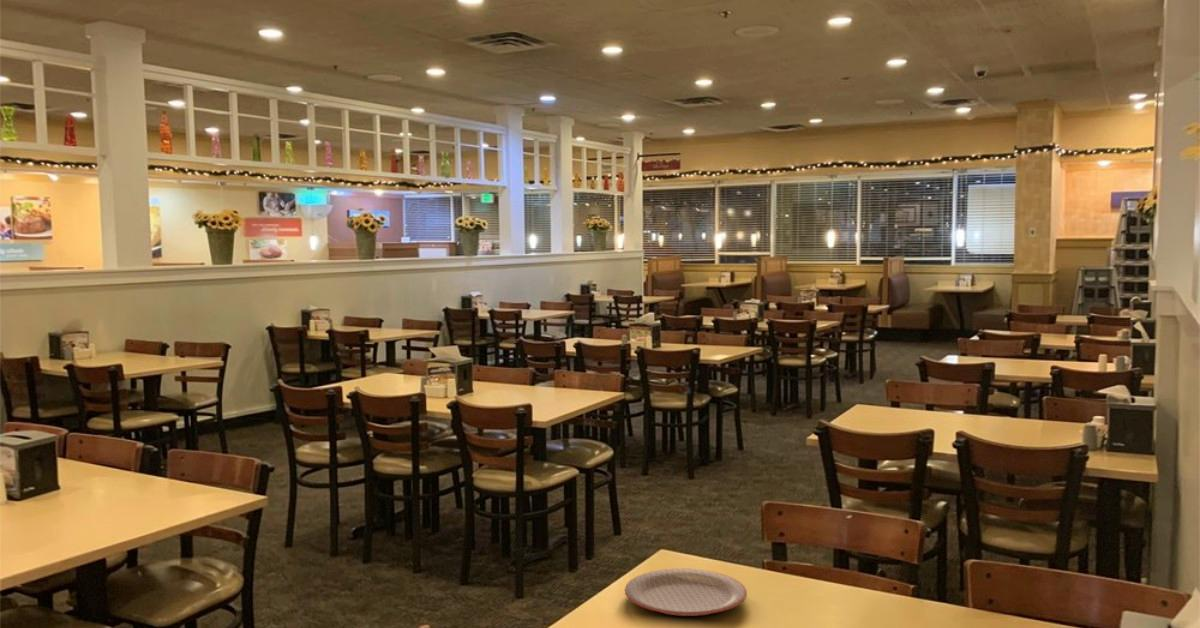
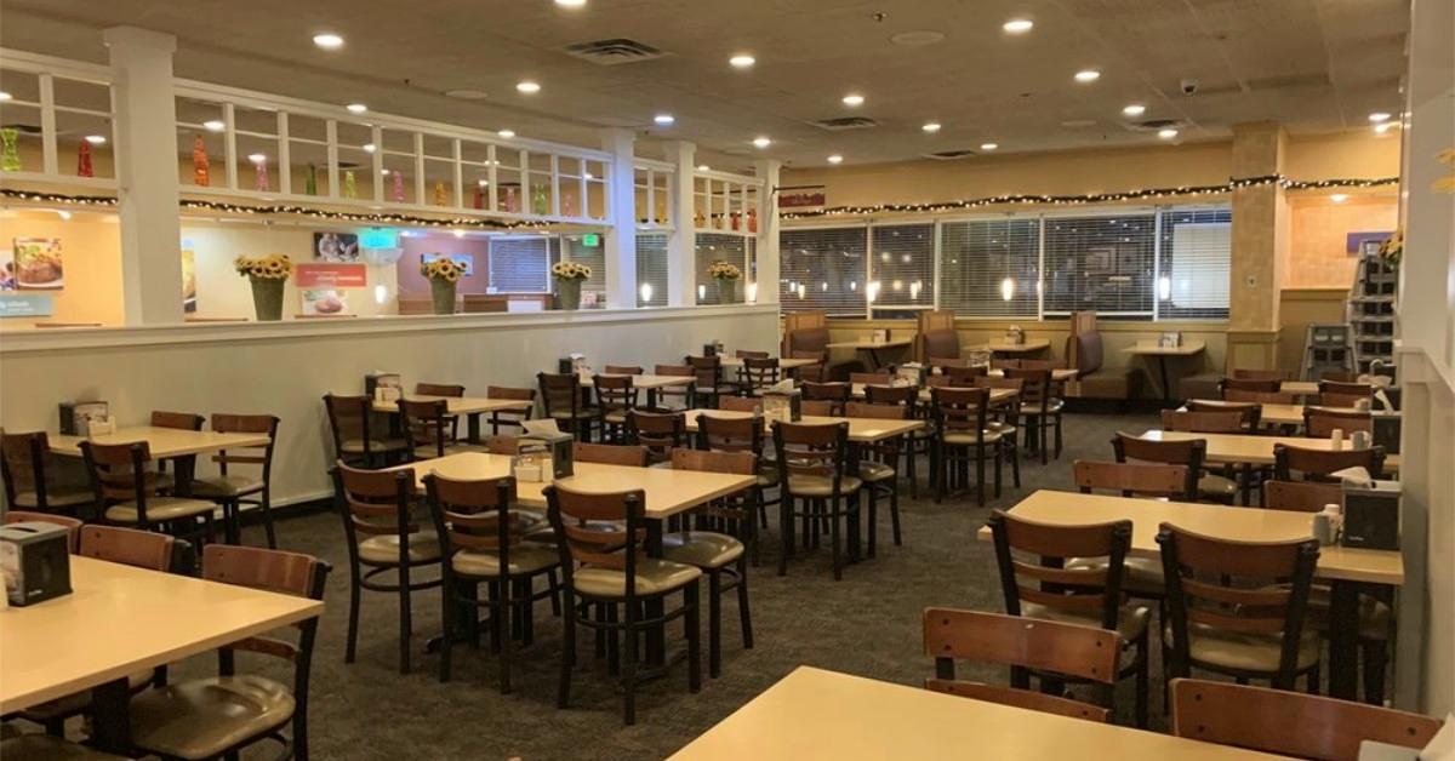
- plate (685, 594)
